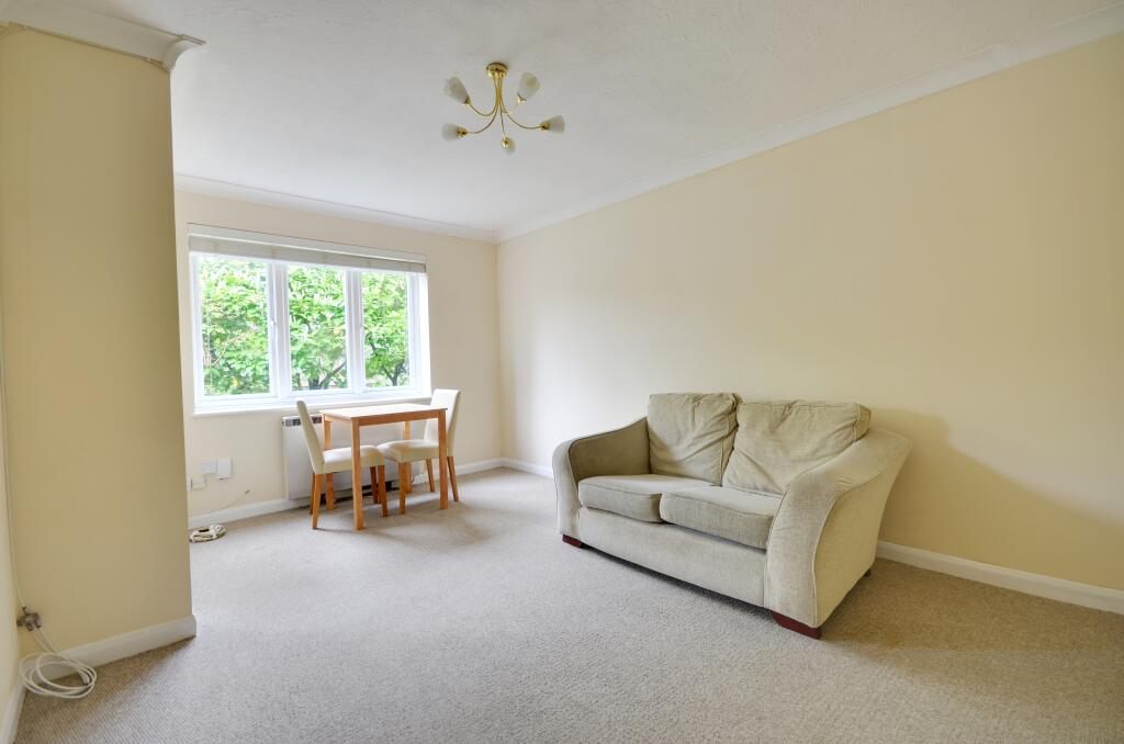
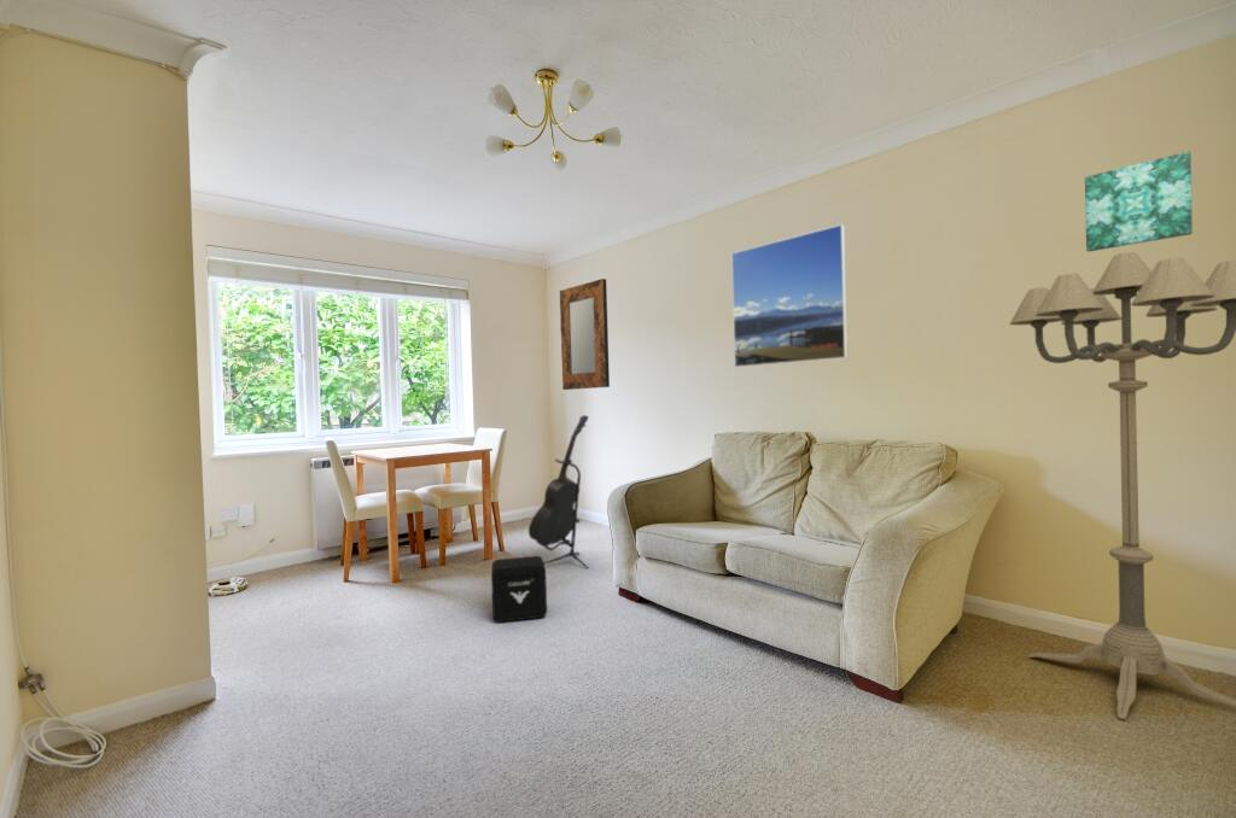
+ floor lamp (1129, 469)
+ wall art (1136, 204)
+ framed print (785, 302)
+ air purifier (518, 588)
+ home mirror (583, 337)
+ acoustic guitar (562, 490)
